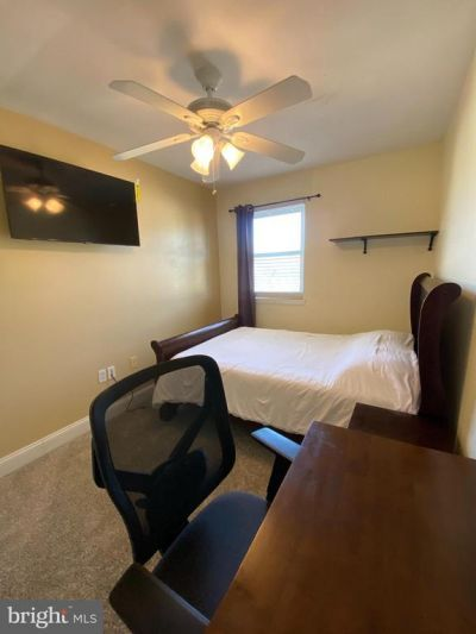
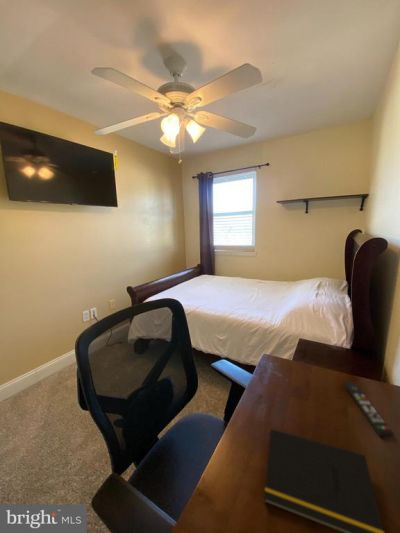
+ notepad (317, 477)
+ remote control (364, 405)
